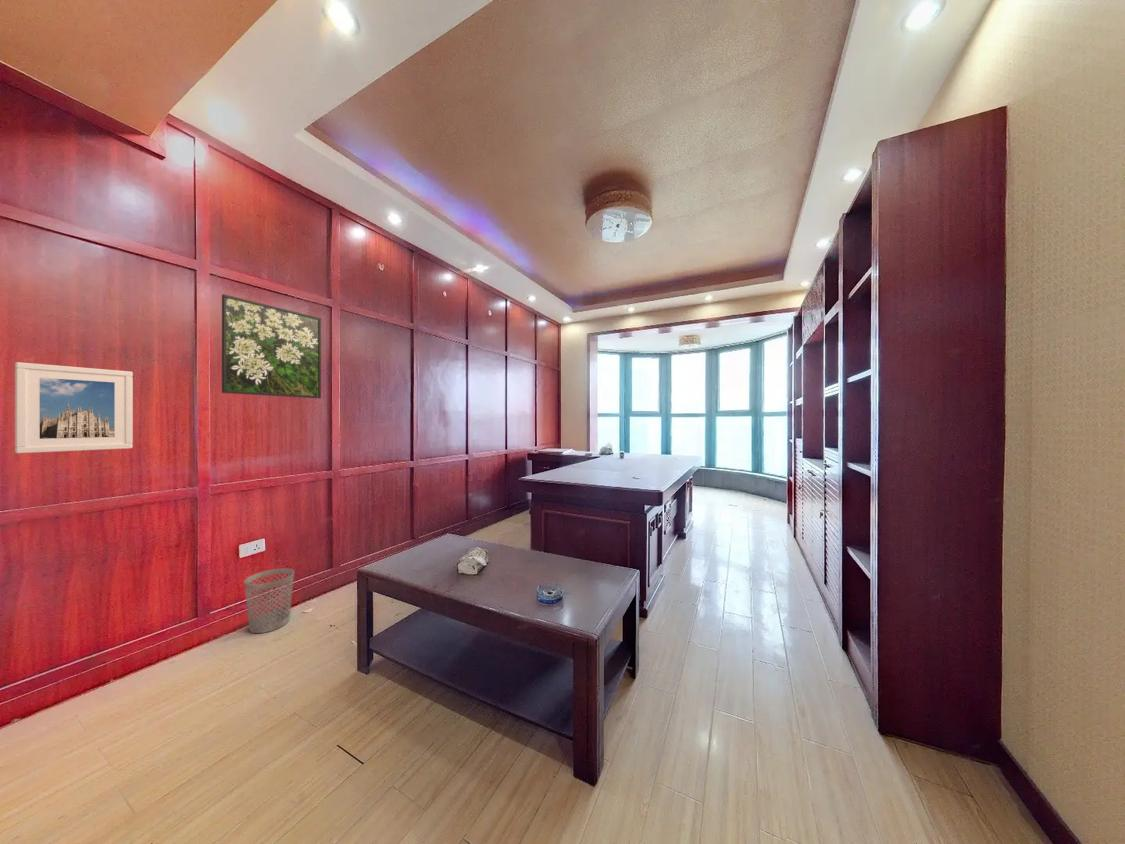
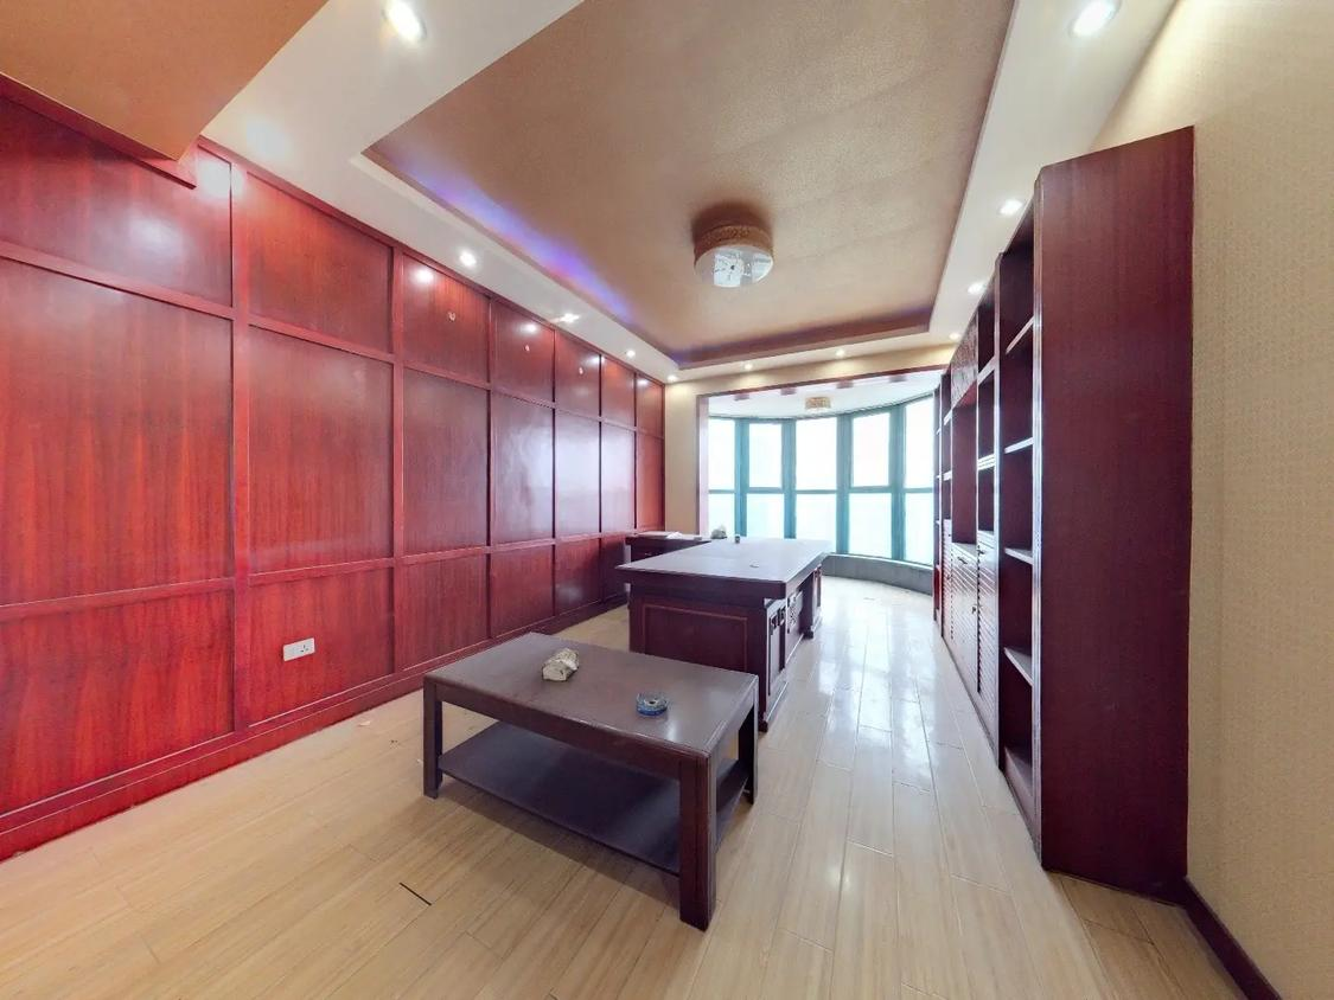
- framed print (276, 351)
- wastebasket (269, 600)
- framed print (78, 408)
